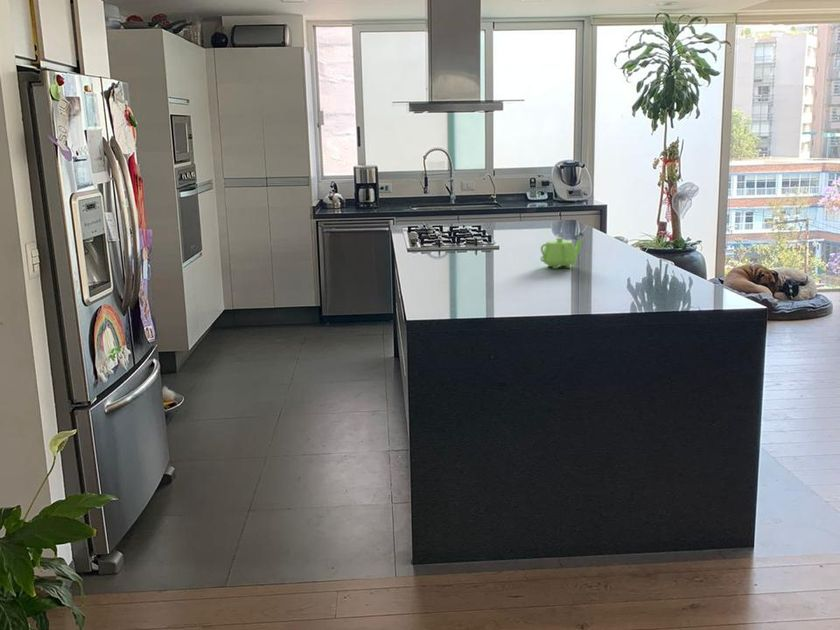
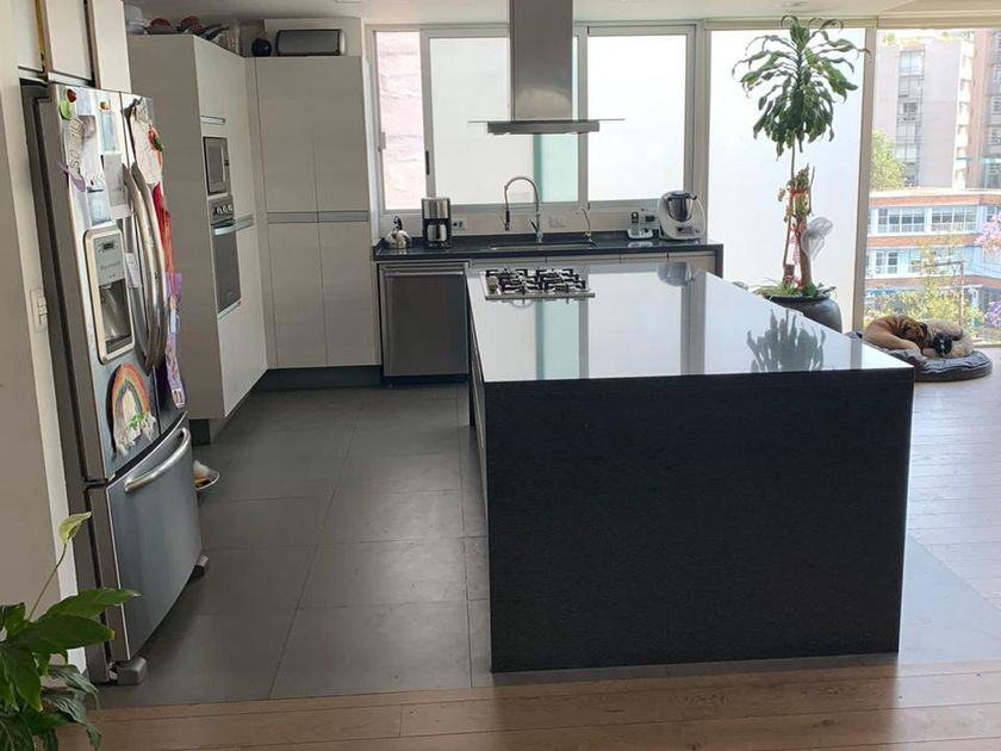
- teapot (562, 252)
